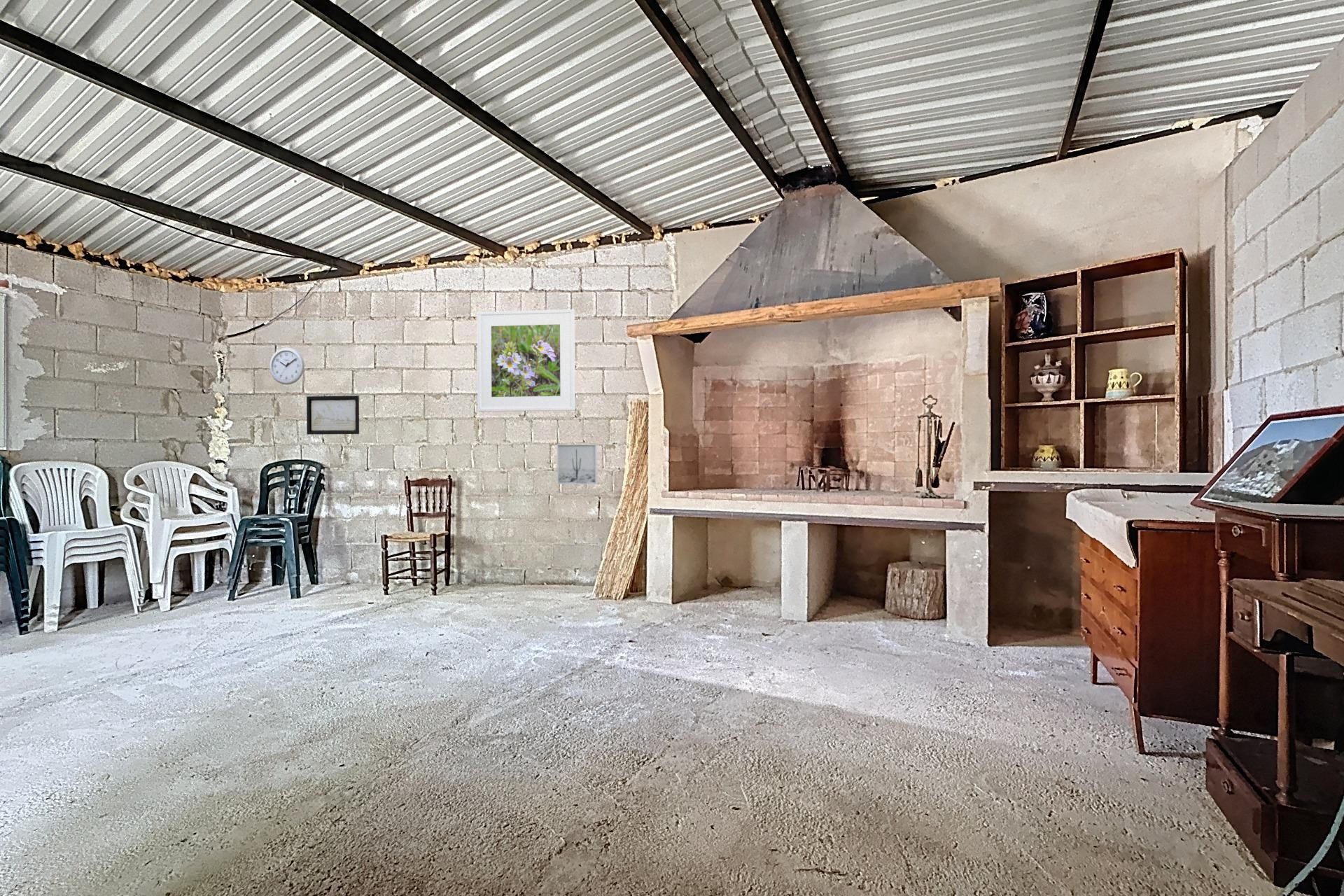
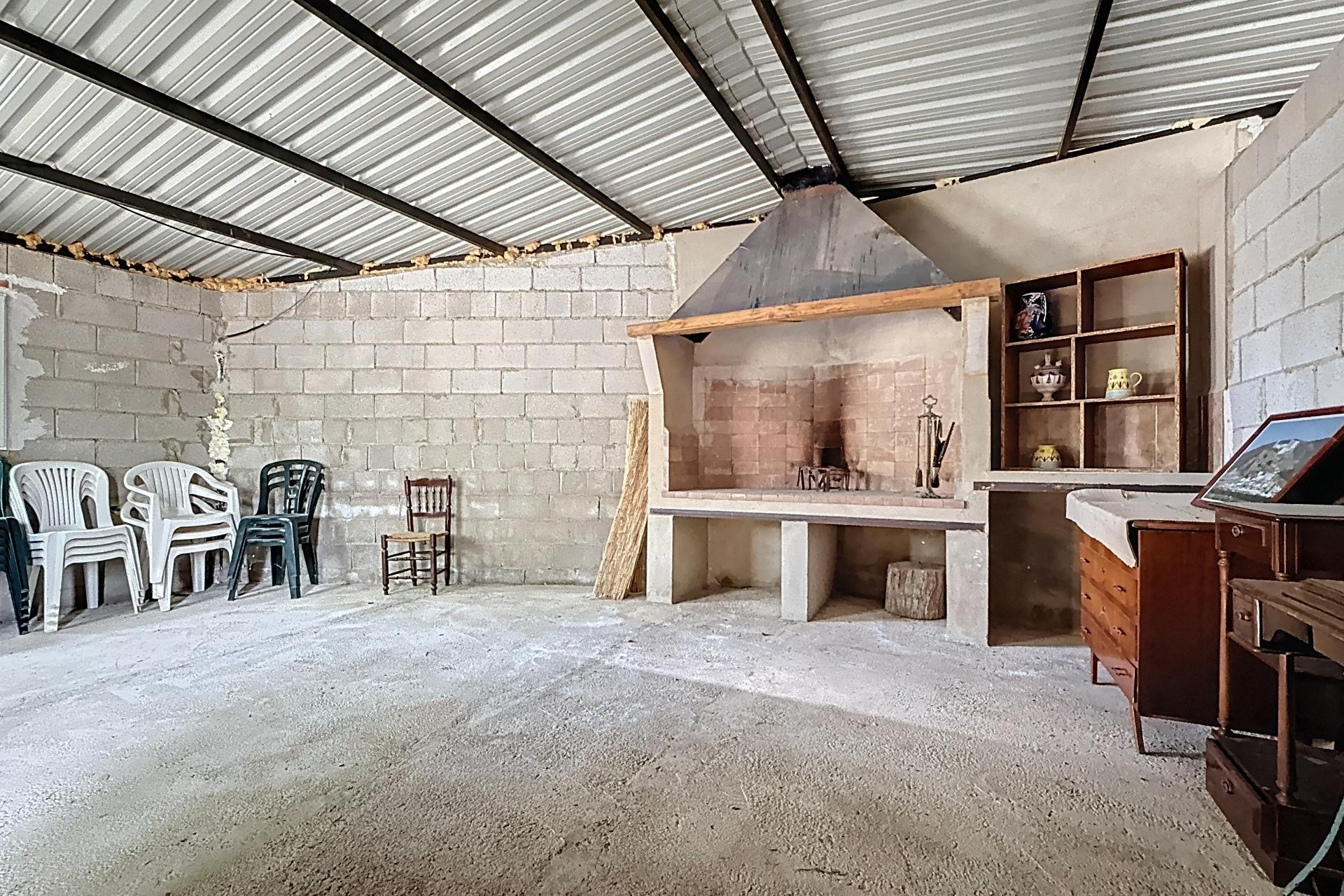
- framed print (526, 360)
- wall art (577, 464)
- wall art (332, 415)
- wall clock (286, 365)
